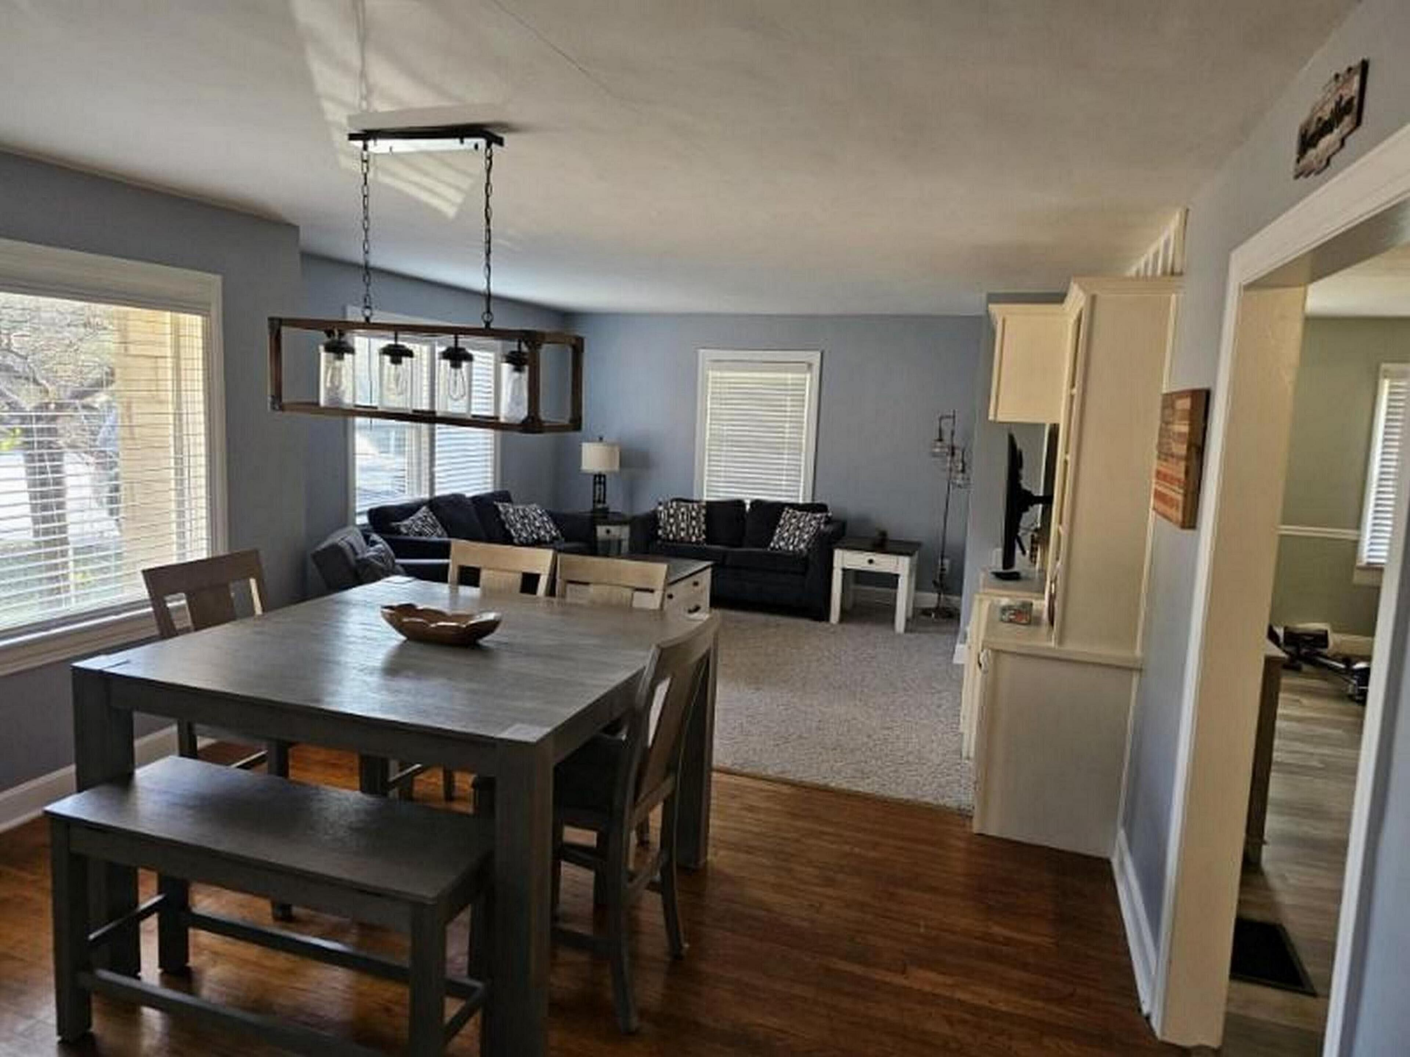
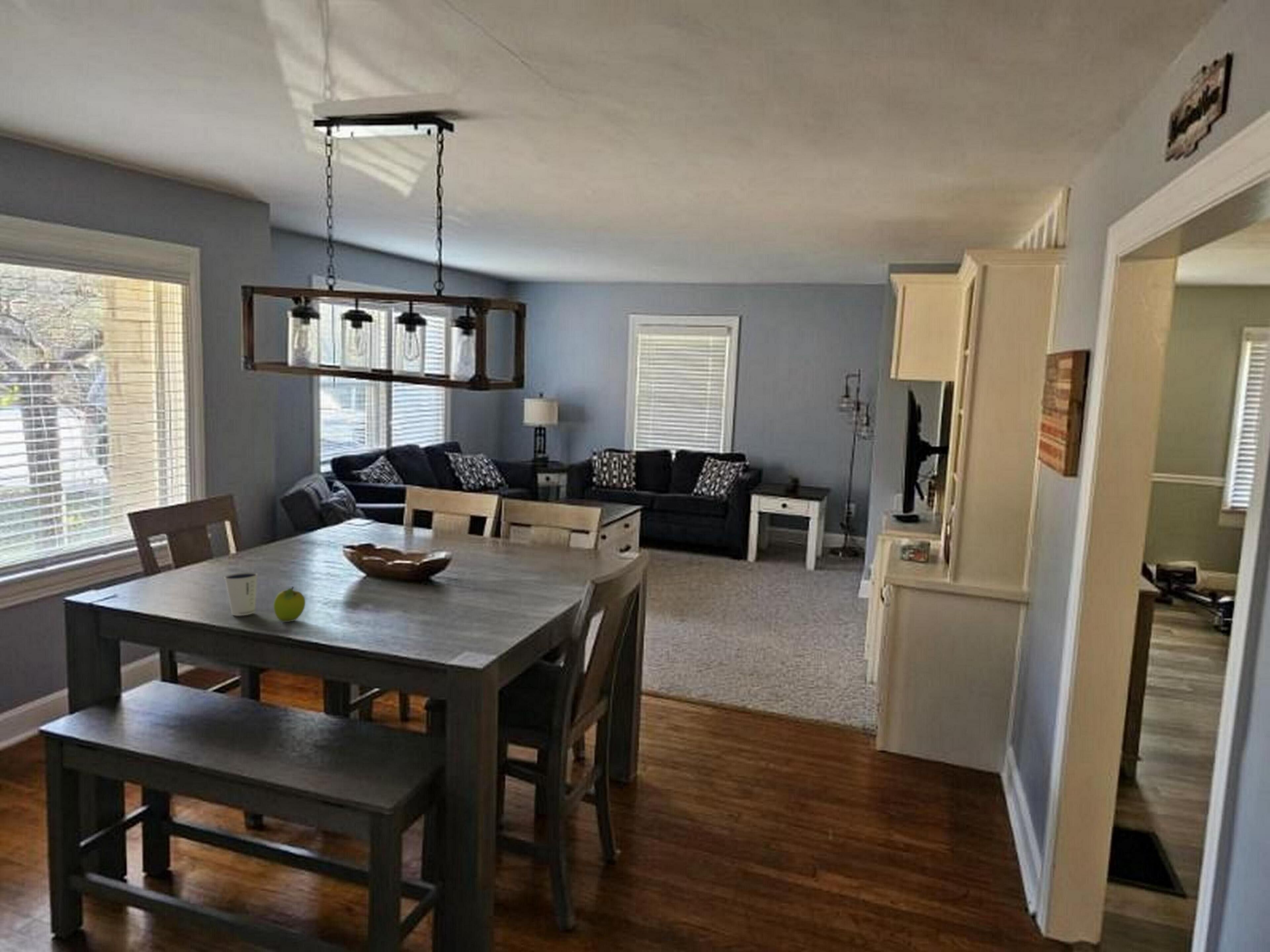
+ fruit (288, 604)
+ dixie cup (241, 594)
